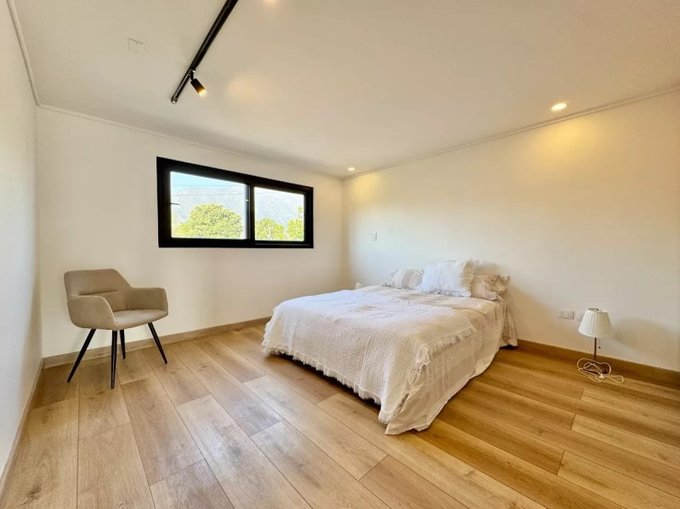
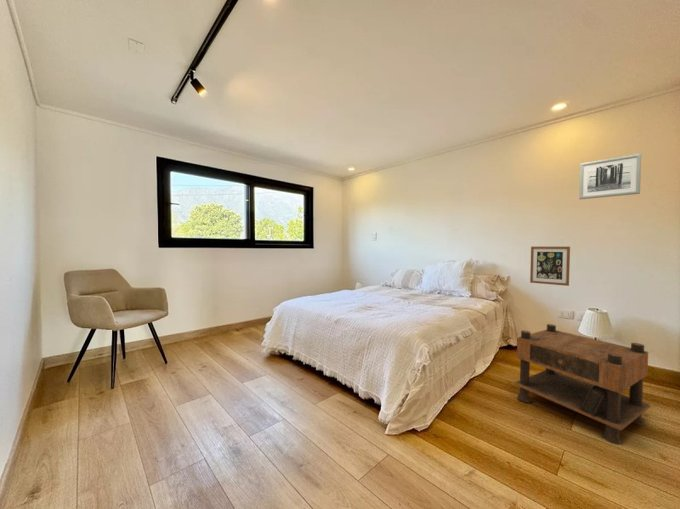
+ wall art (549, 265)
+ nightstand (577, 373)
+ wall art (608, 177)
